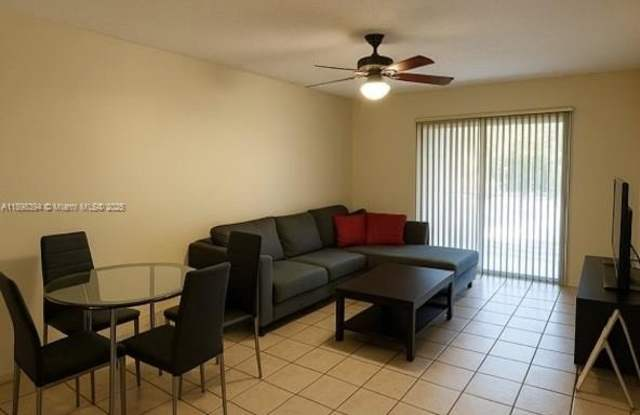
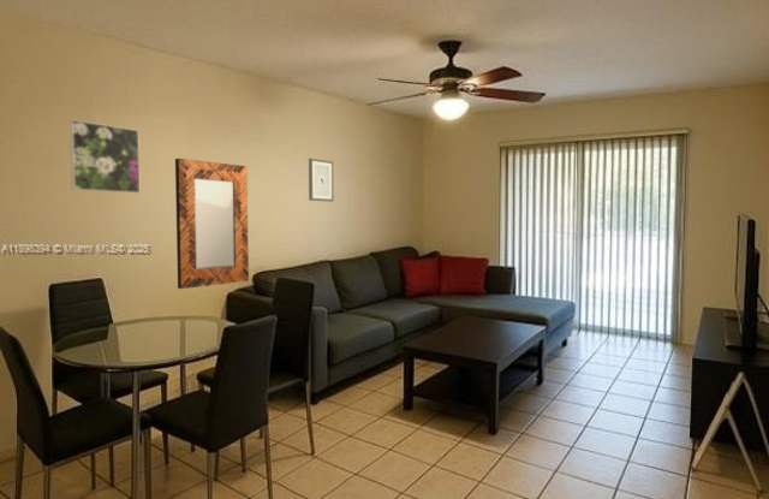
+ wall art (321, 180)
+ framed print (106, 158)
+ home mirror (214, 224)
